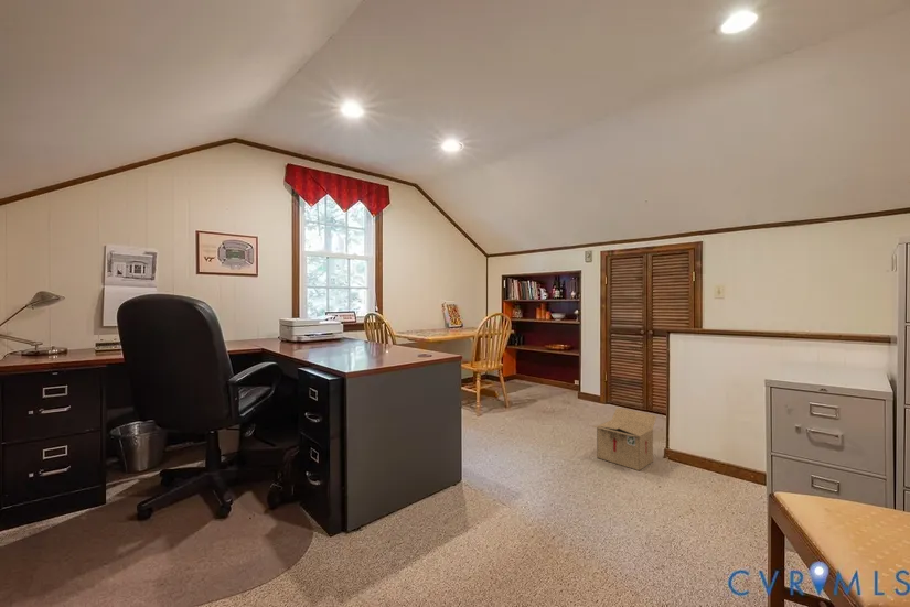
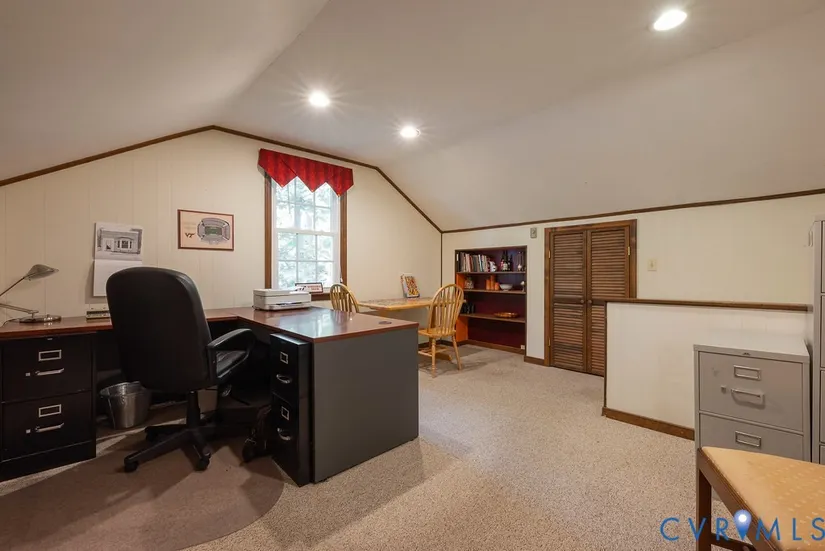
- cardboard box (623, 438)
